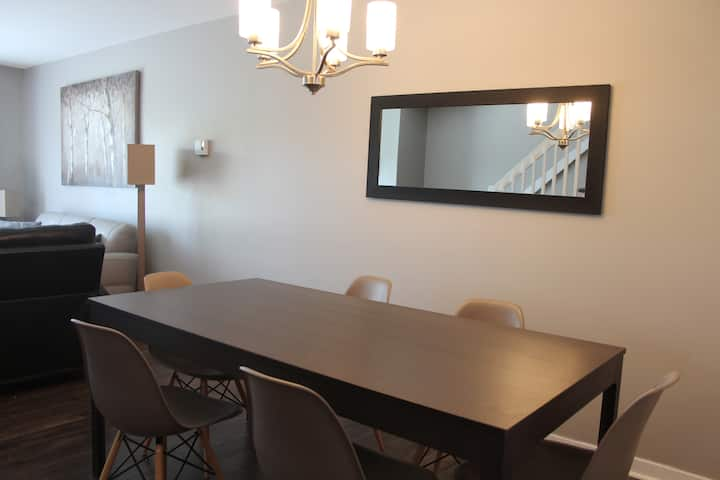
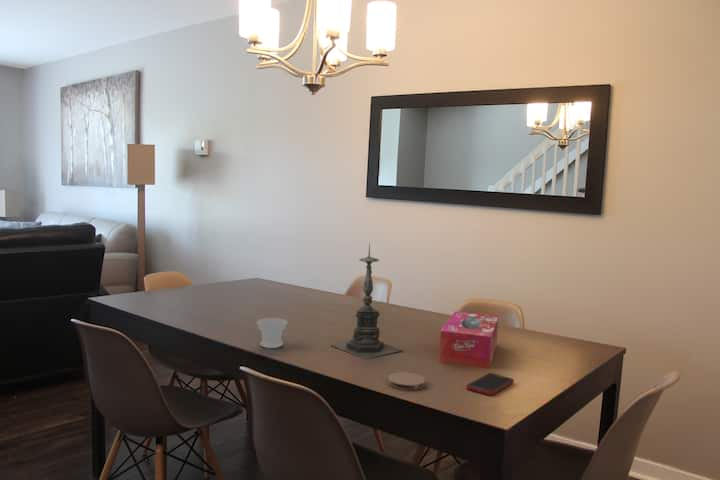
+ tissue box (470, 337)
+ cell phone (490, 383)
+ candle holder (368, 296)
+ coaster (406, 380)
+ cup (271, 333)
